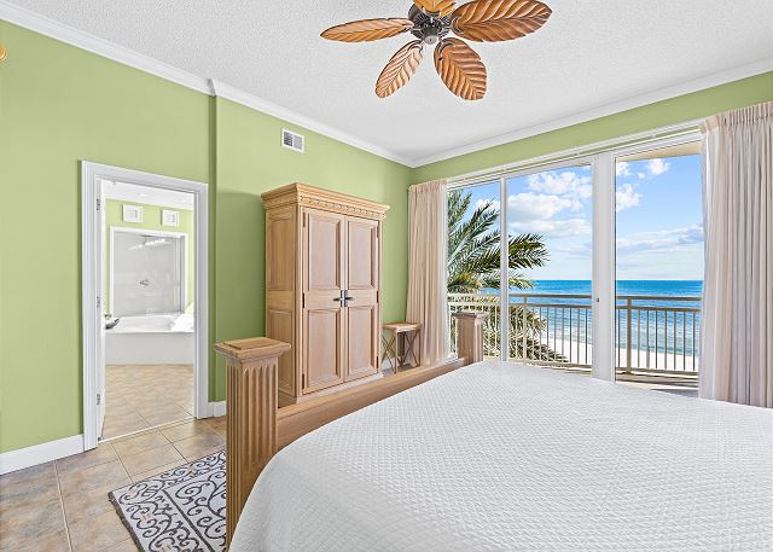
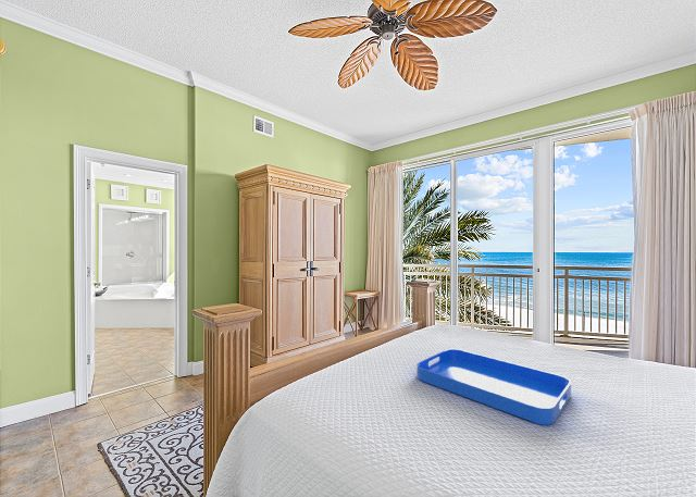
+ serving tray (488, 377)
